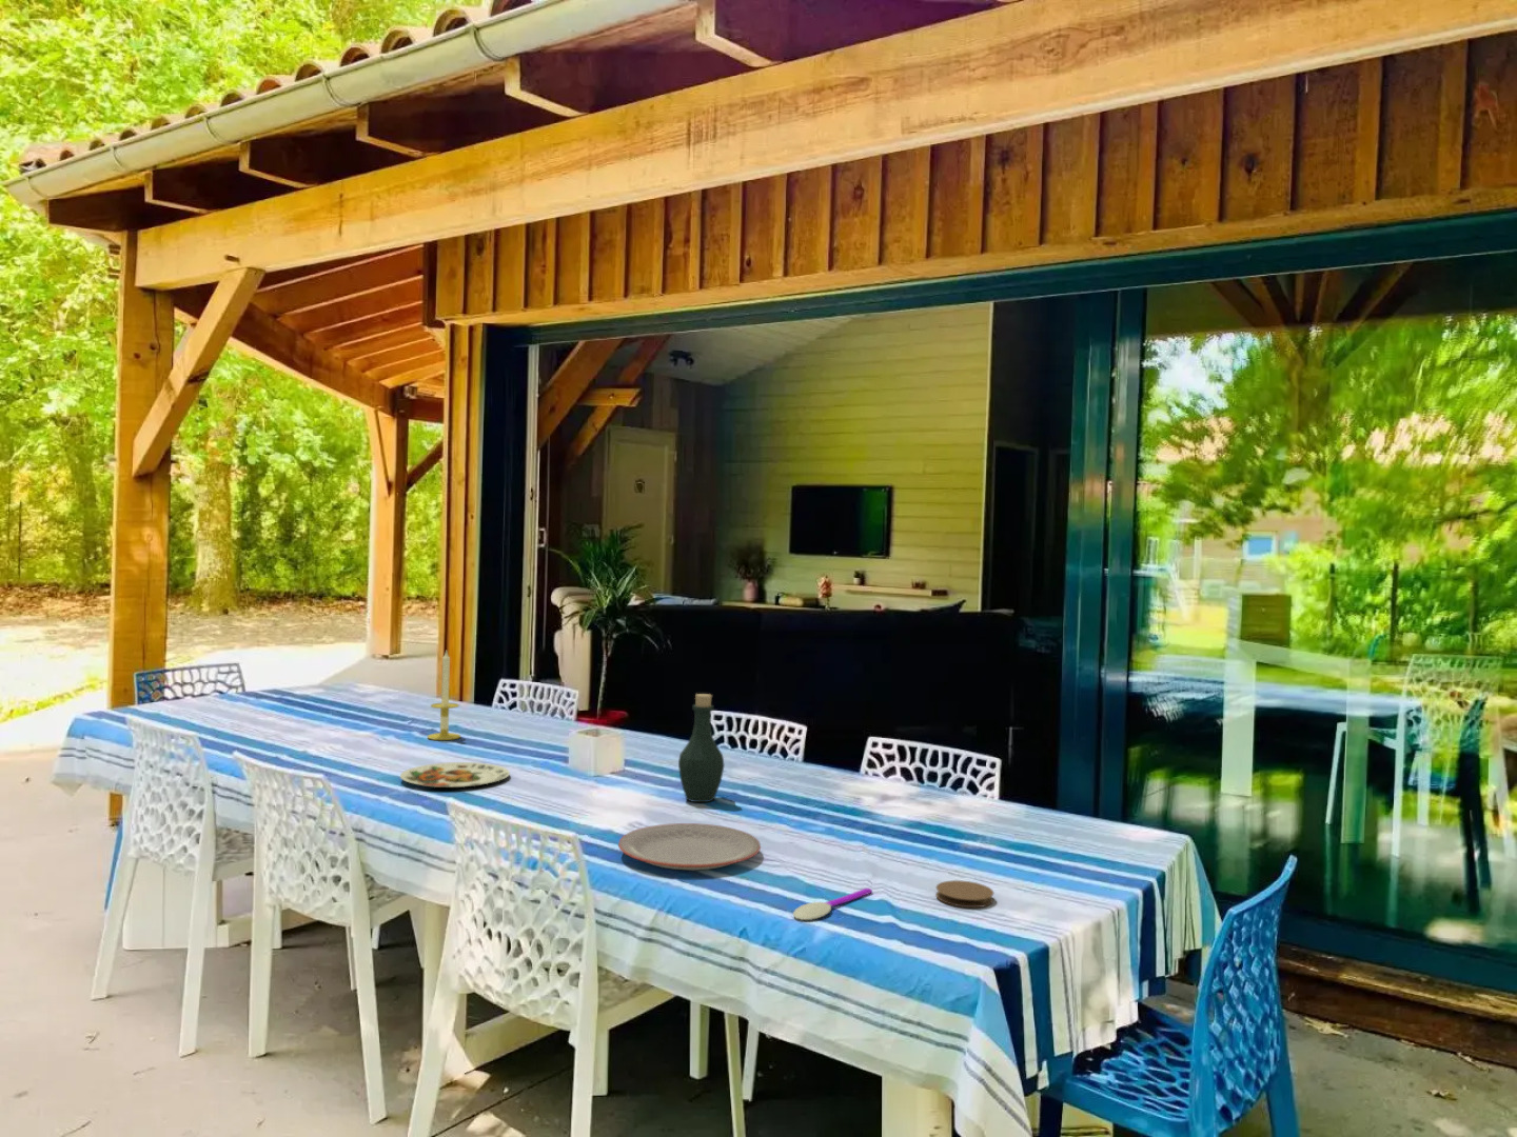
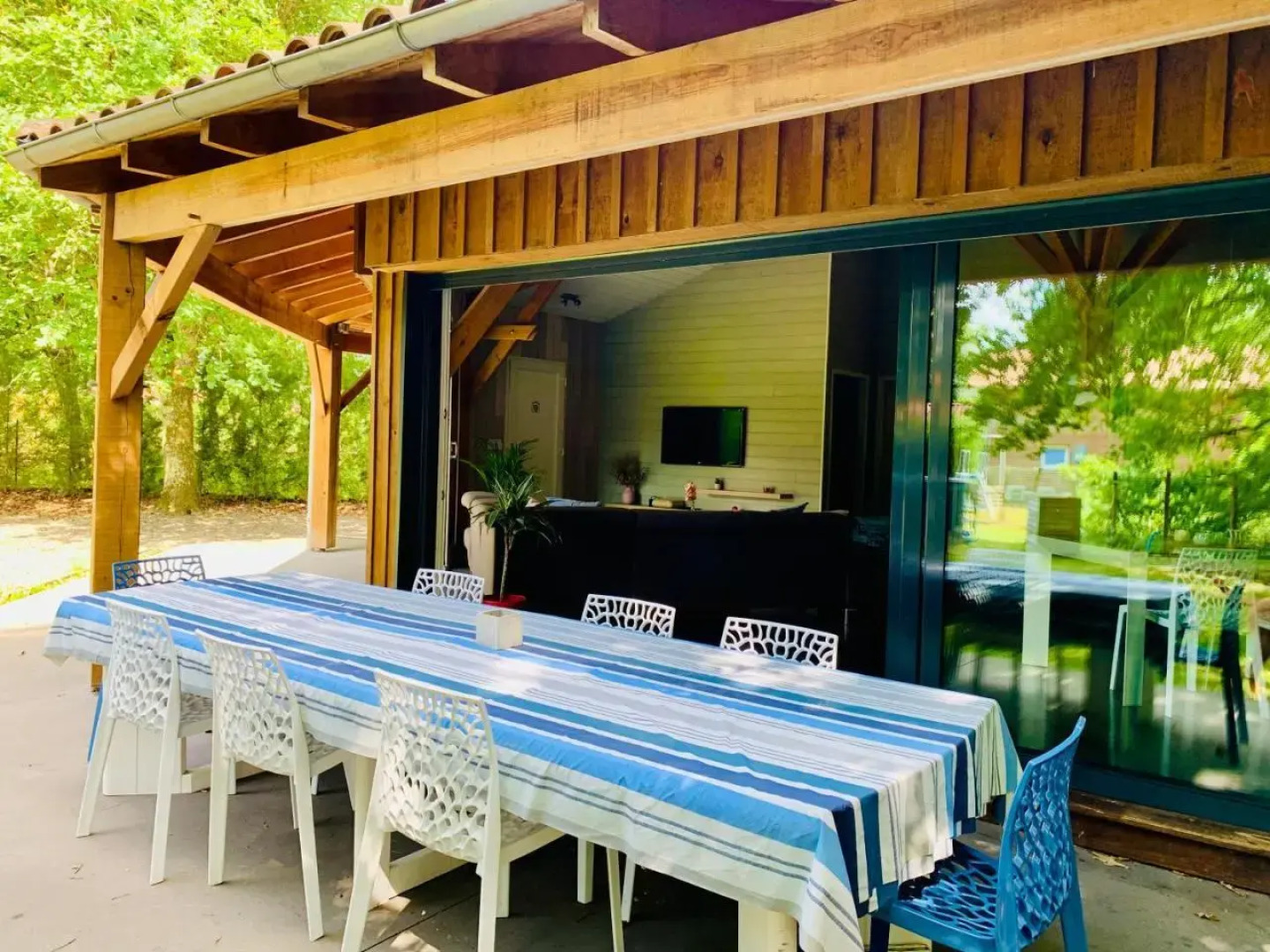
- coaster (964, 892)
- bottle (701, 746)
- plate (689, 848)
- spoon (834, 902)
- plate (455, 775)
- candle (444, 693)
